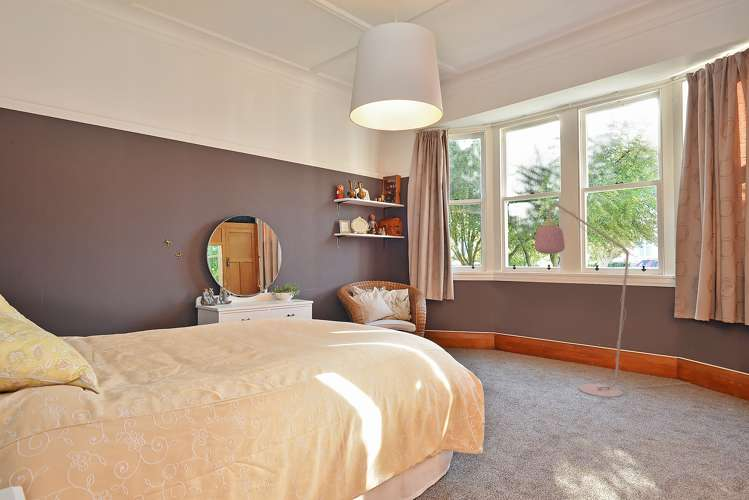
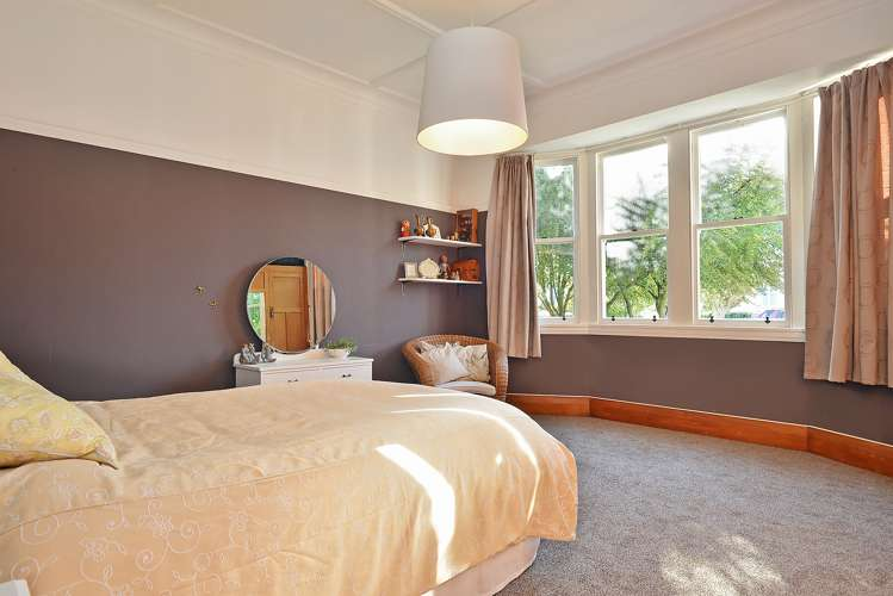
- floor lamp (621, 296)
